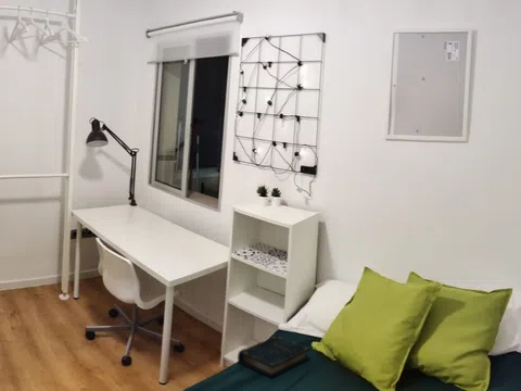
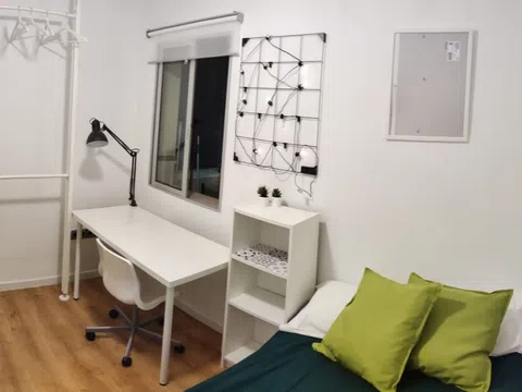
- book (274, 354)
